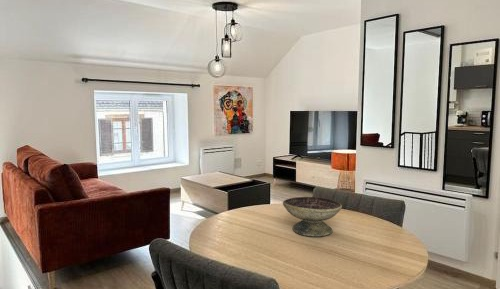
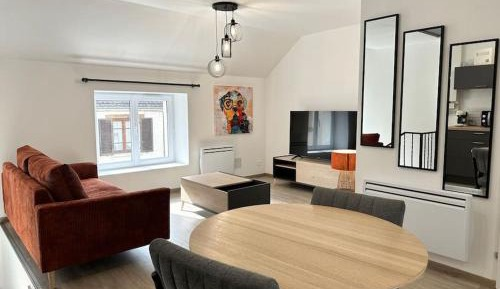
- decorative bowl (311, 215)
